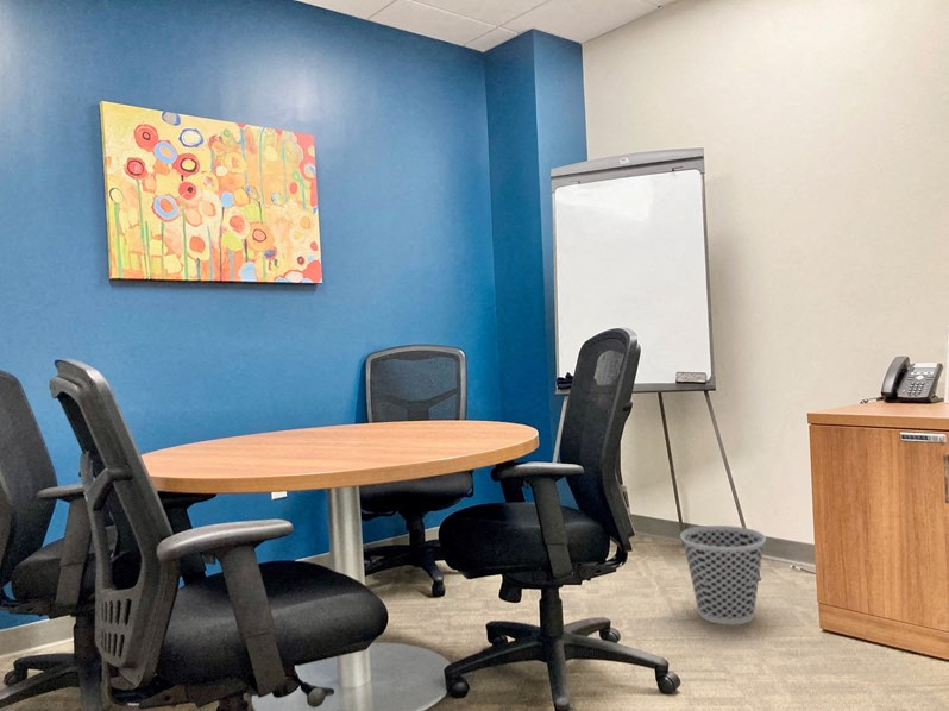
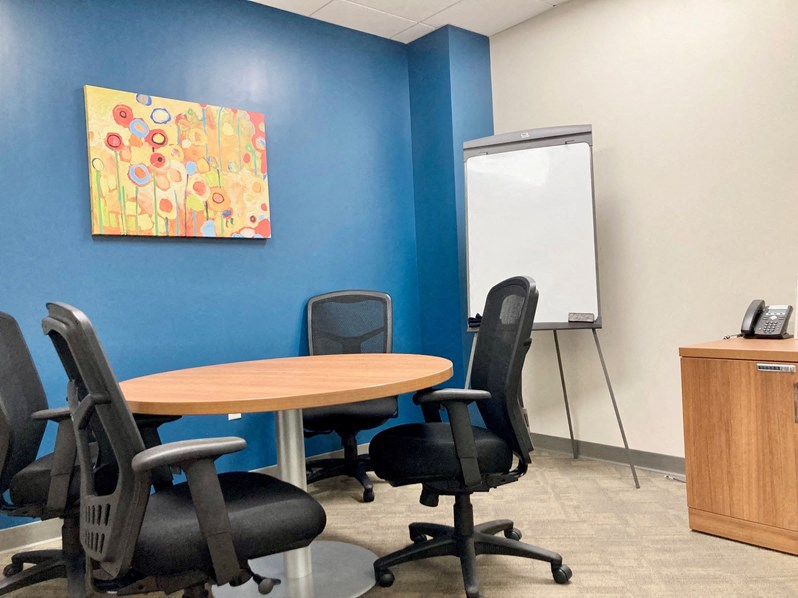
- wastebasket (723, 574)
